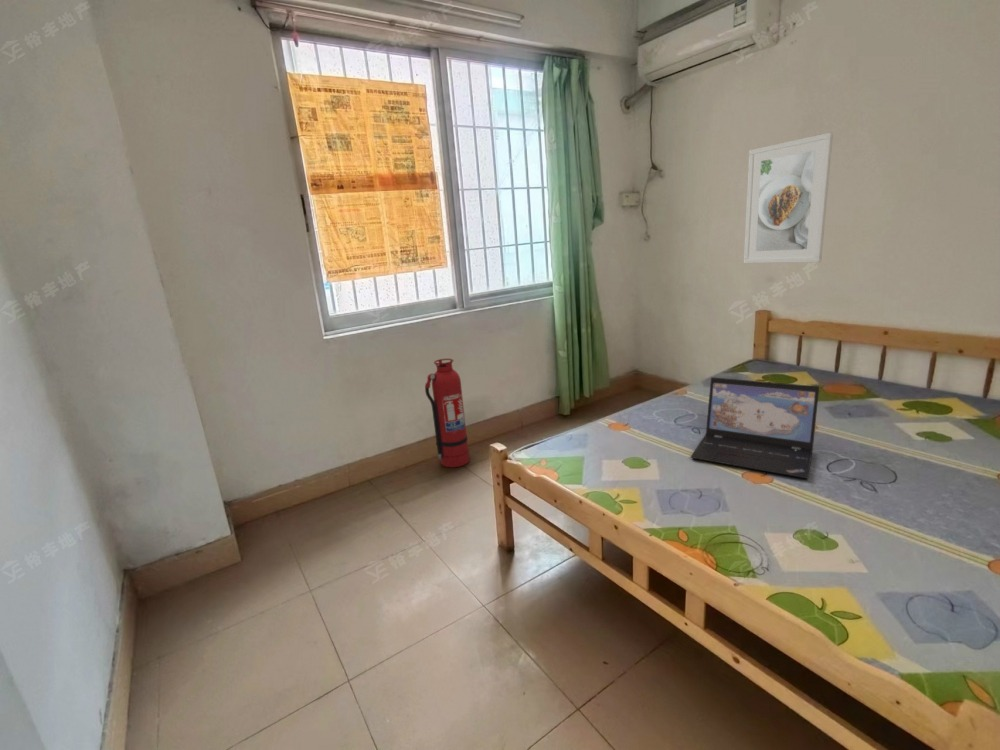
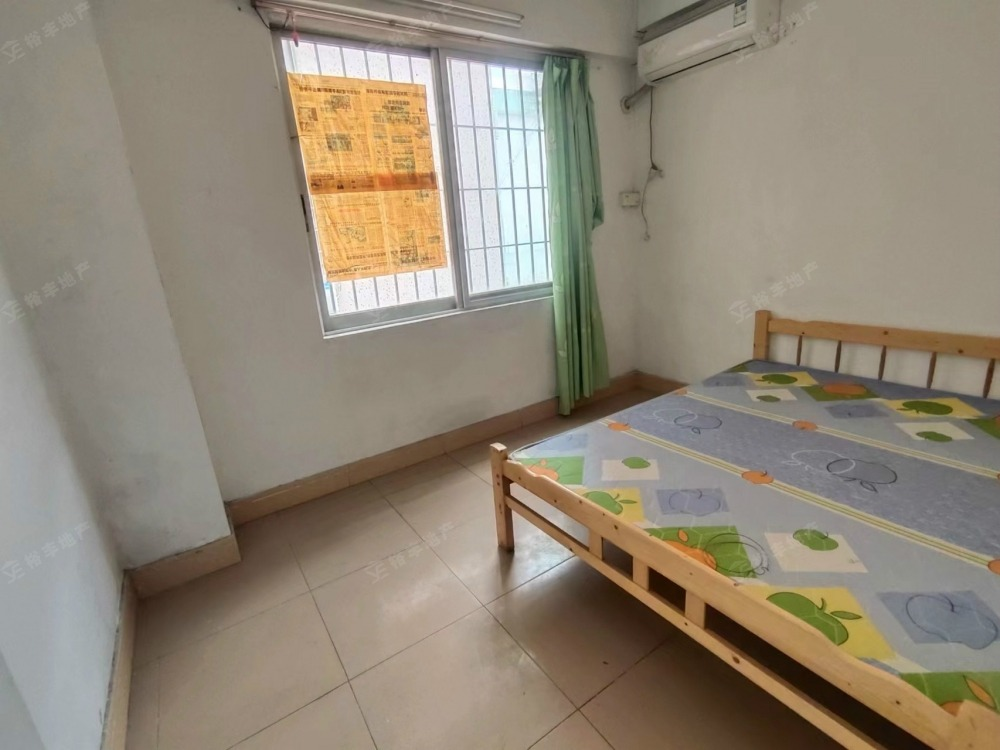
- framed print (784, 204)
- fire extinguisher (446, 413)
- laptop (754, 423)
